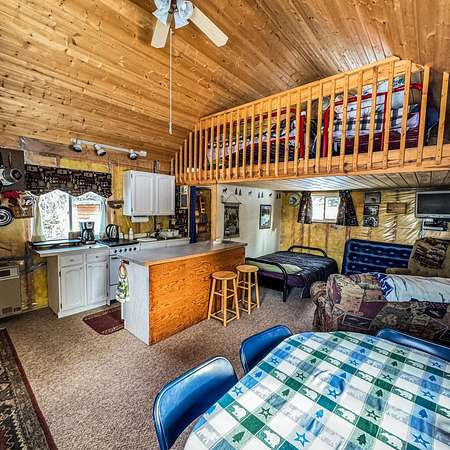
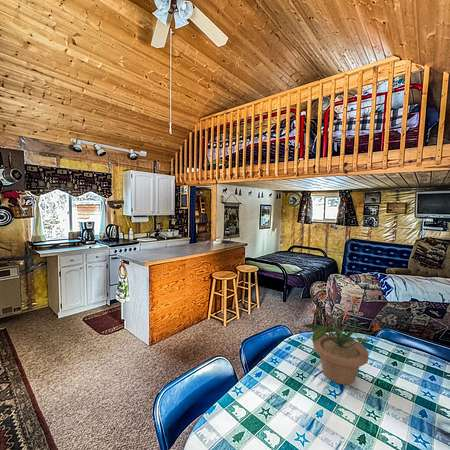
+ potted plant (337, 334)
